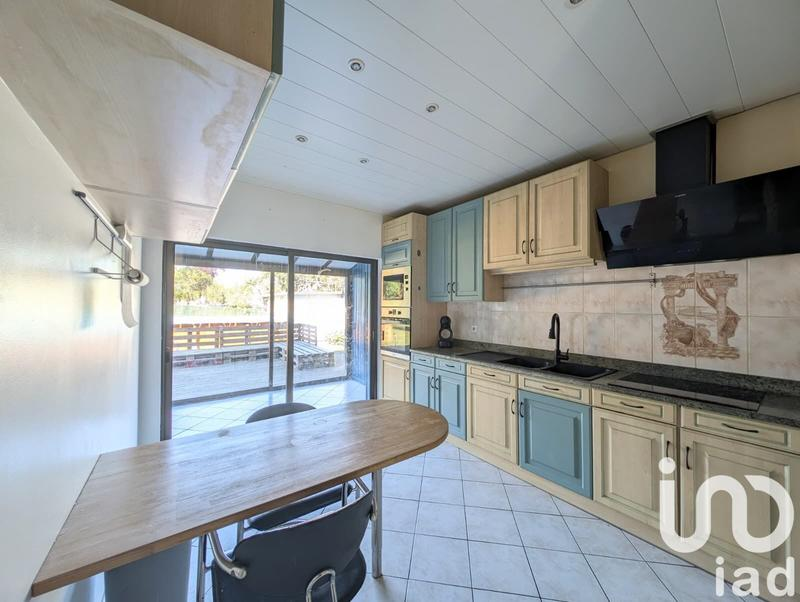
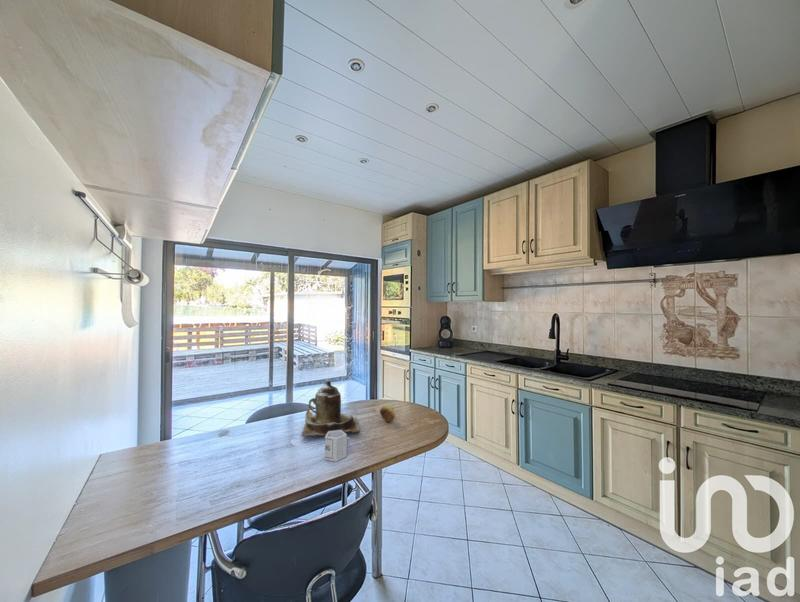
+ cup (337, 444)
+ teapot (331, 404)
+ fruit (387, 413)
